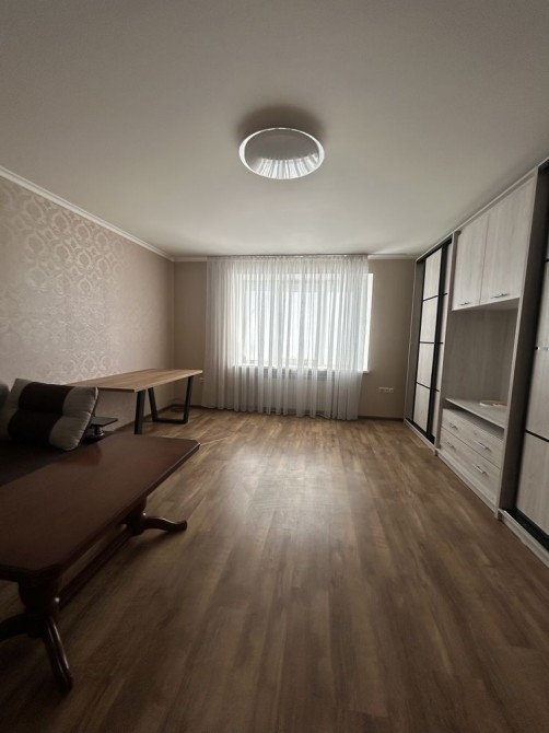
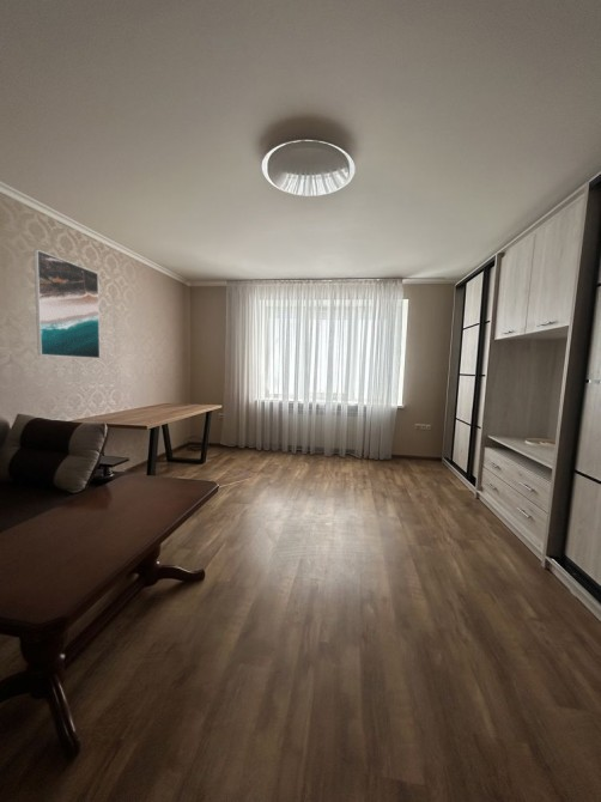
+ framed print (71, 310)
